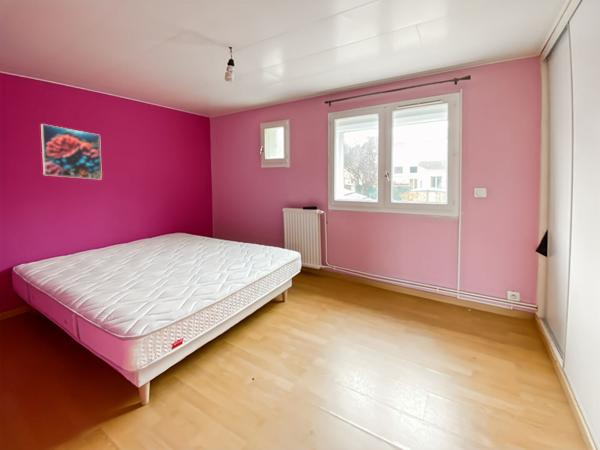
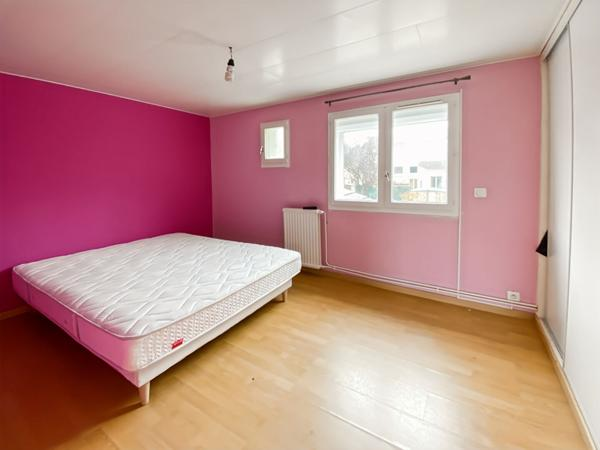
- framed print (73, 153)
